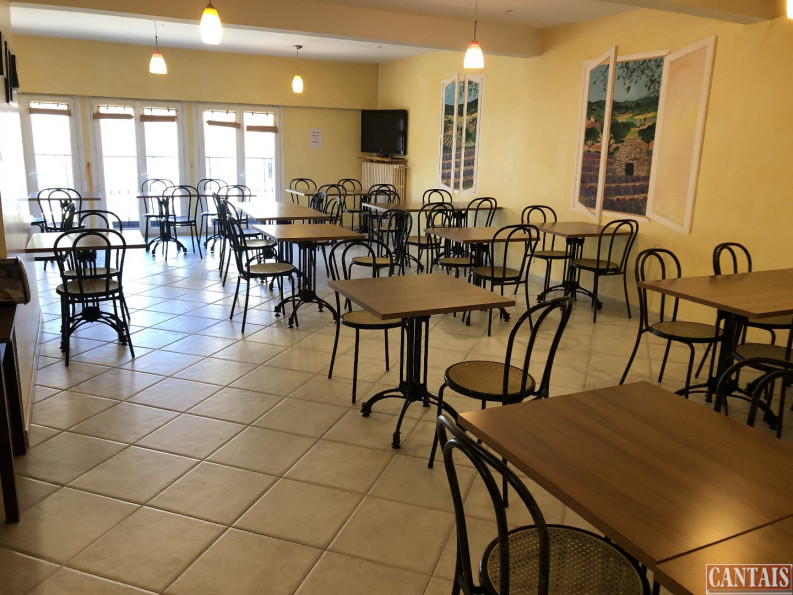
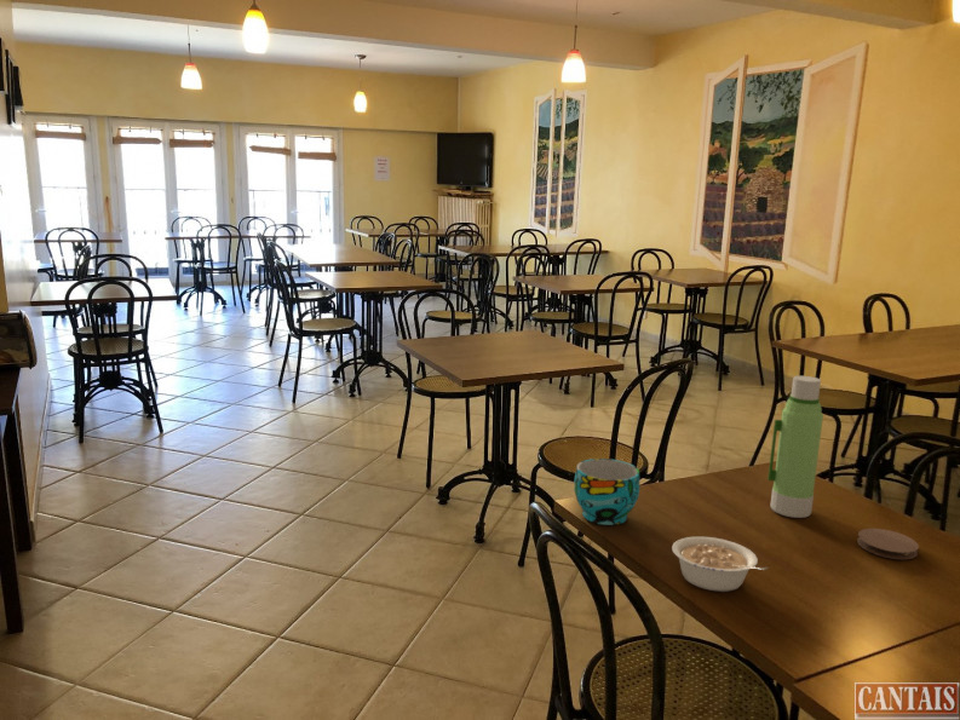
+ water bottle (797, 445)
+ coaster (887, 543)
+ cup (607, 491)
+ legume (717, 563)
